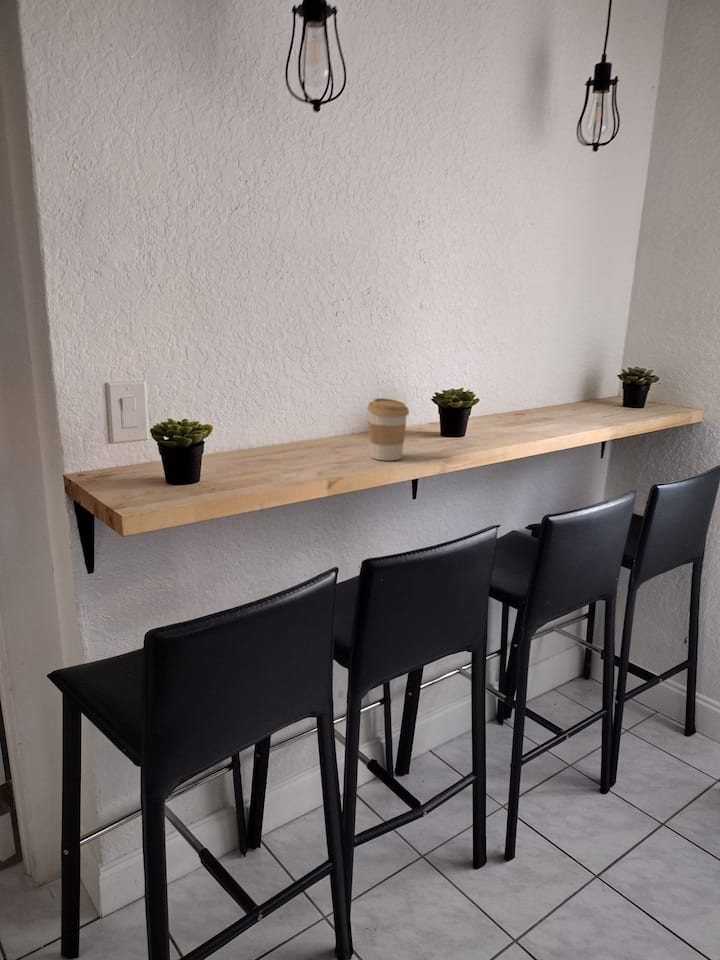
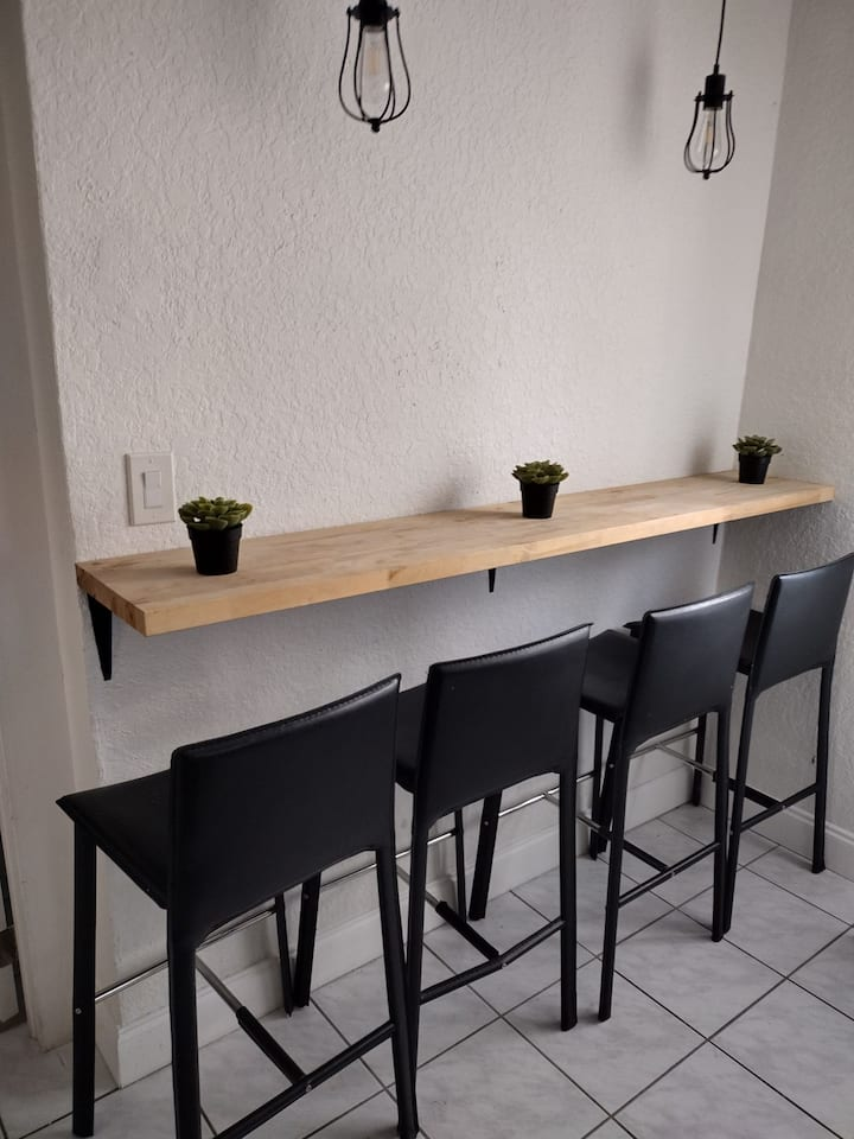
- coffee cup (387, 428)
